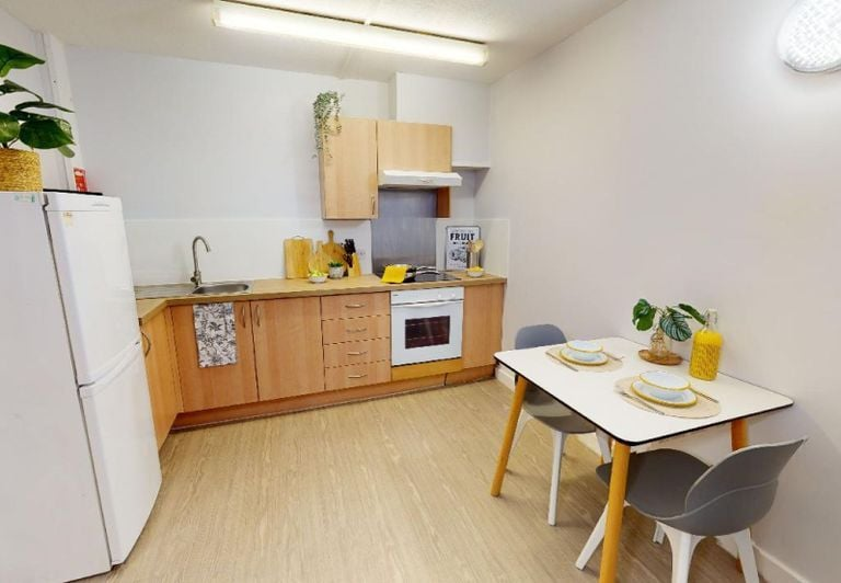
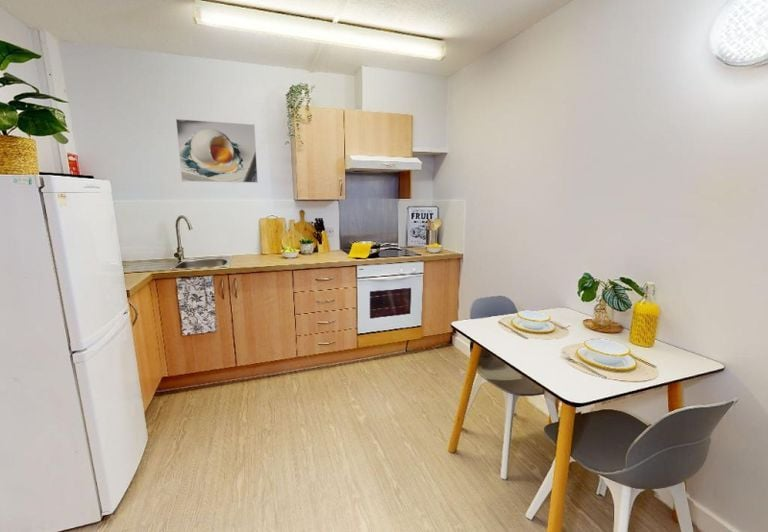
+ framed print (218, 152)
